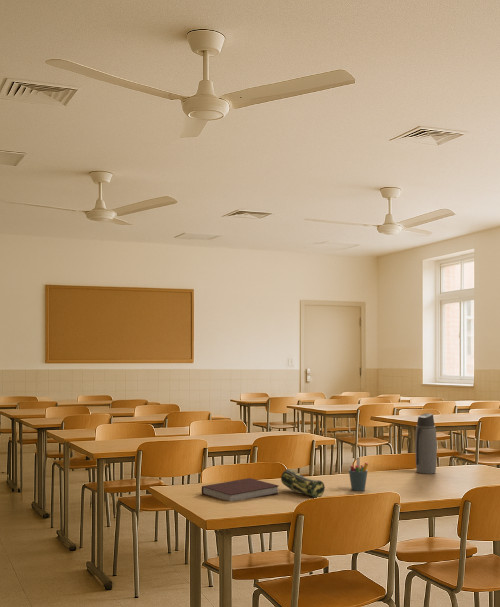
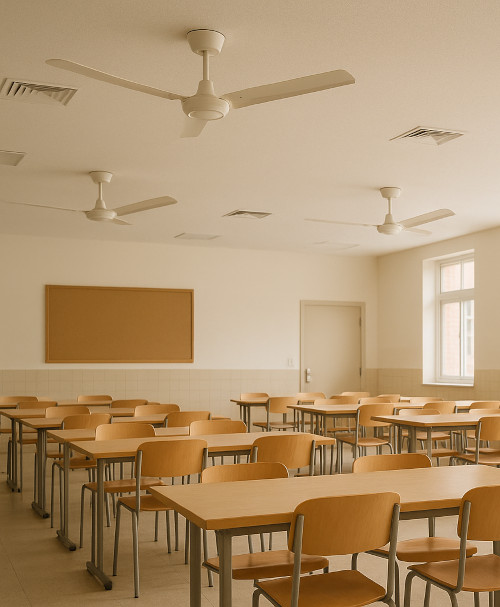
- pen holder (358, 474)
- water bottle (425, 443)
- pencil case (303, 483)
- notebook (240, 489)
